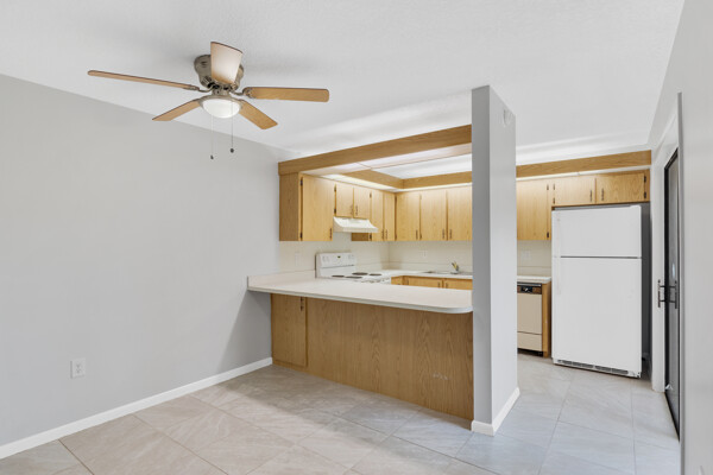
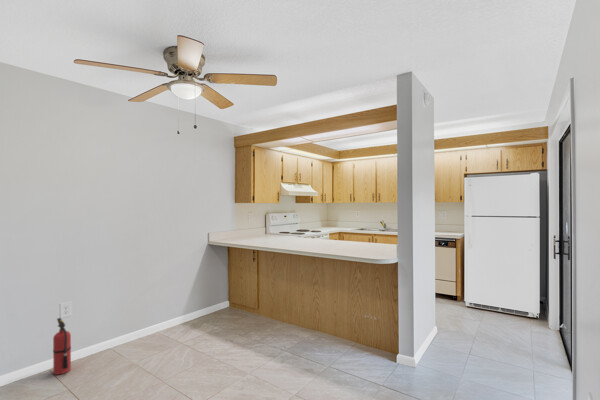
+ fire extinguisher (62, 345)
